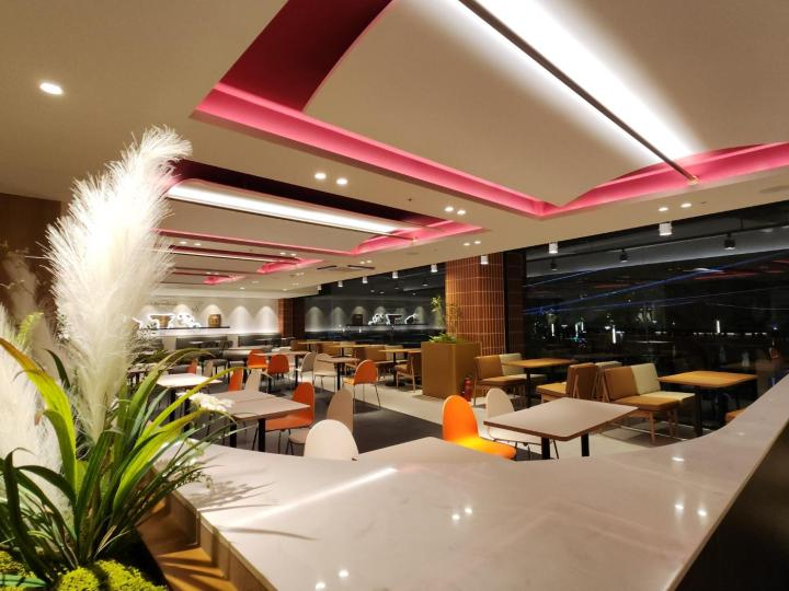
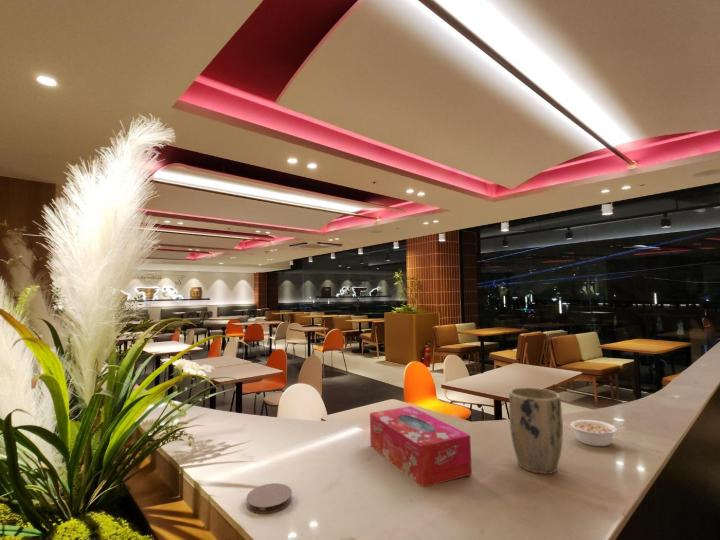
+ tissue box (415, 440)
+ legume (594, 432)
+ coaster (269, 497)
+ plant pot (535, 429)
